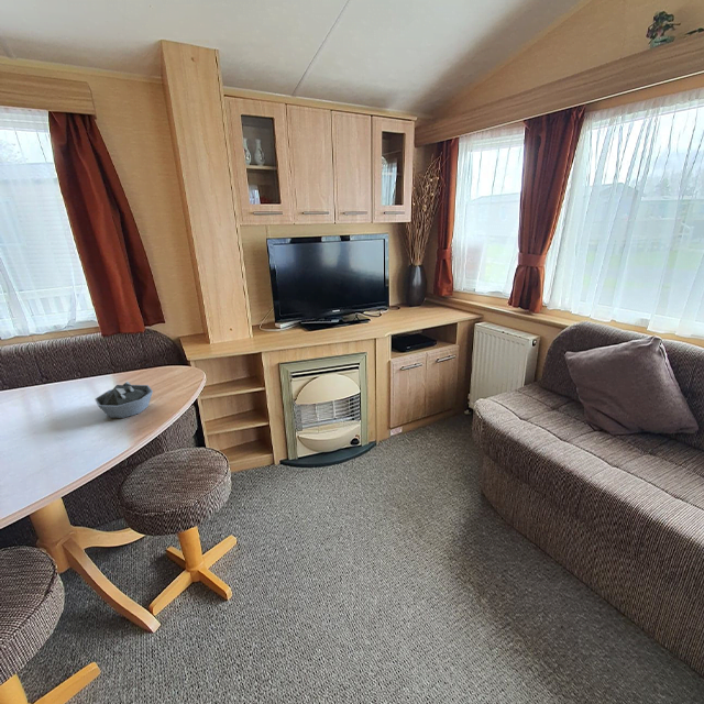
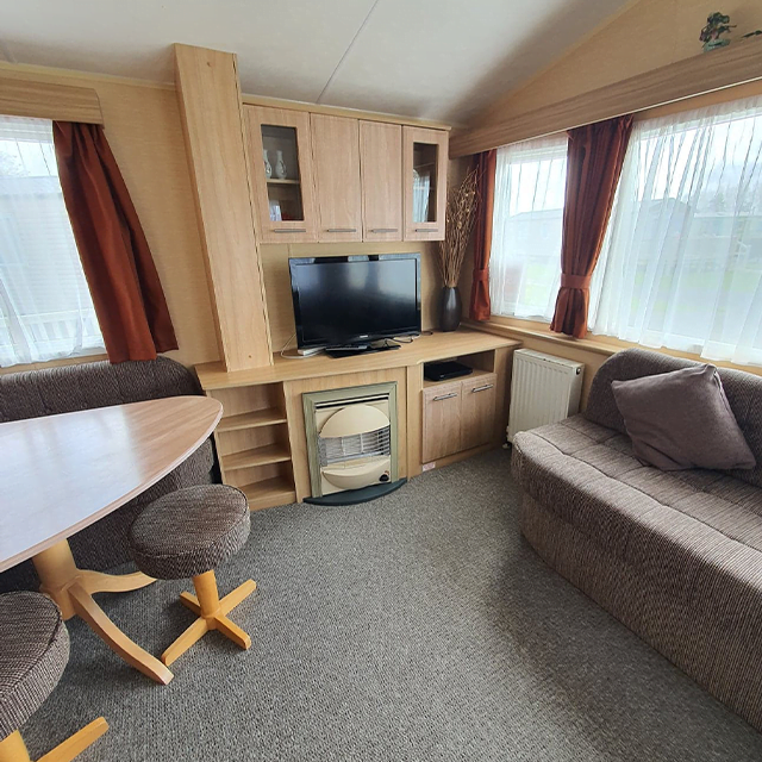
- bowl (124, 397)
